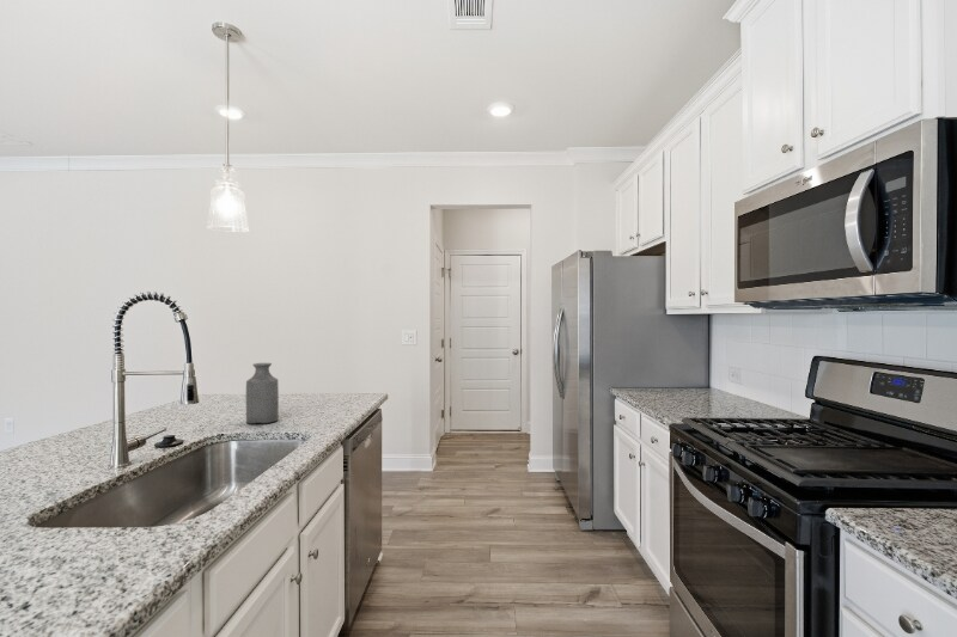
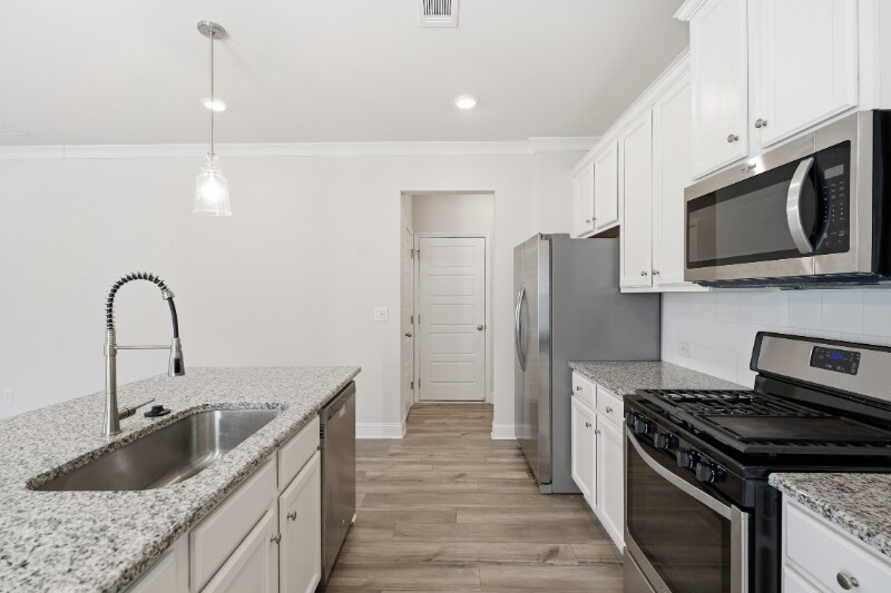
- bottle (262, 392)
